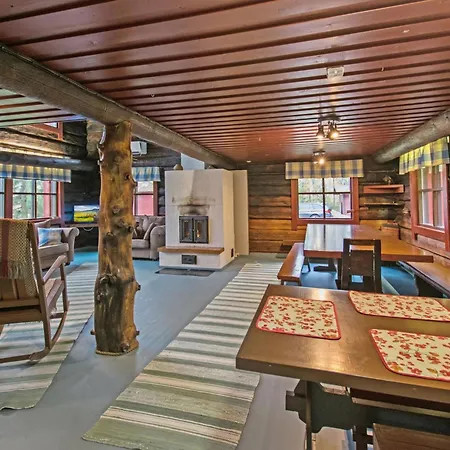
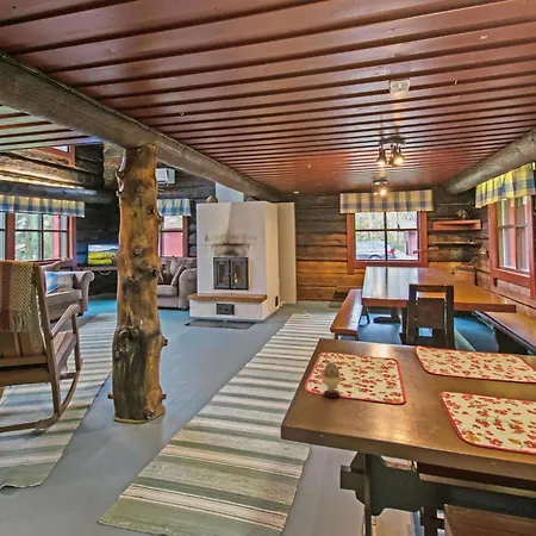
+ decorative egg (331, 378)
